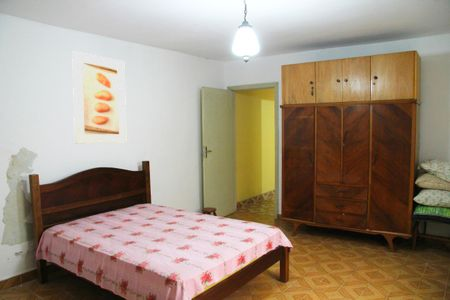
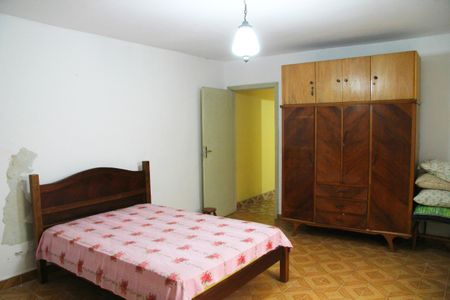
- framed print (101, 100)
